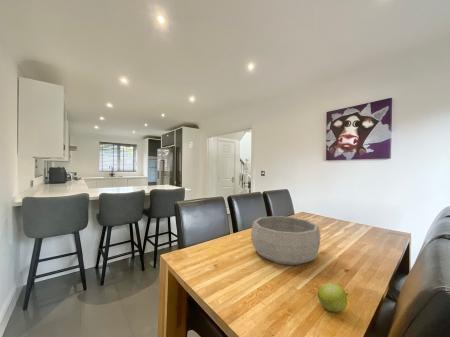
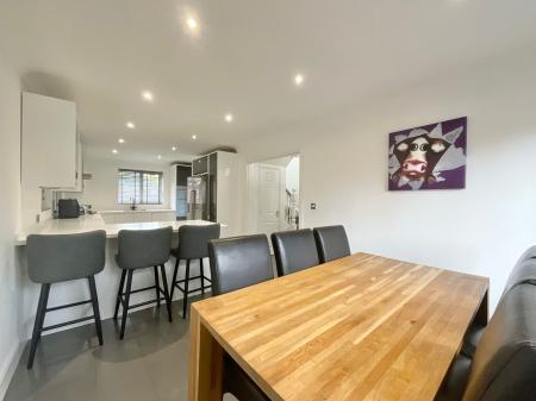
- apple (332, 296)
- decorative bowl (284, 238)
